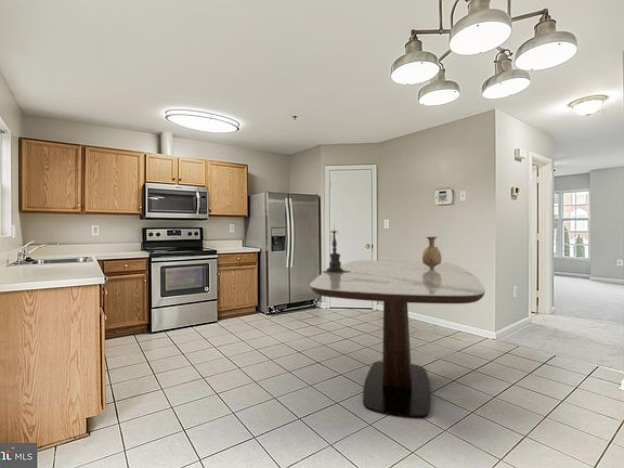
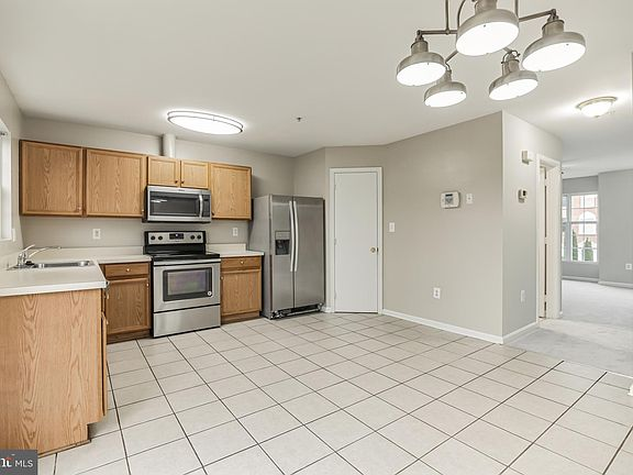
- vase (431, 252)
- dining table (396, 328)
- candle holder (335, 247)
